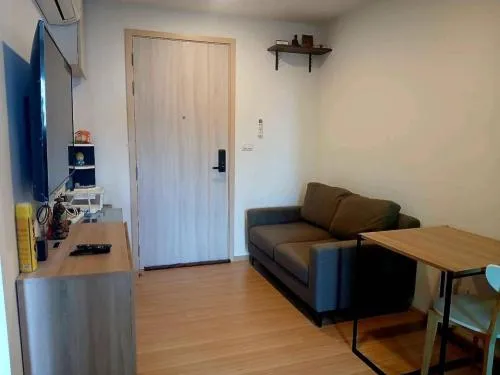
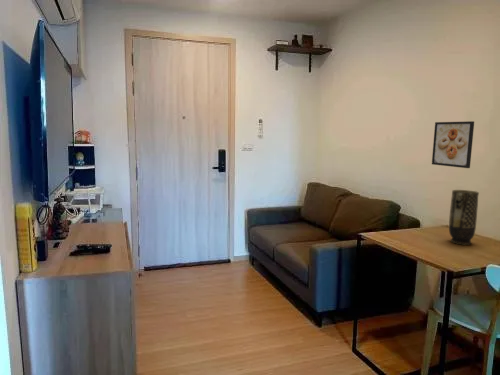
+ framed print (451, 144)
+ vase (462, 216)
